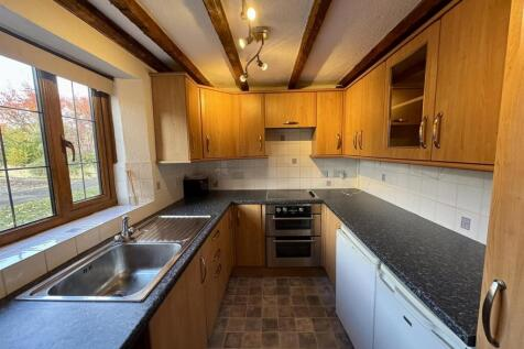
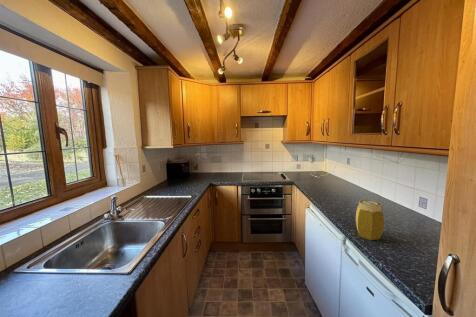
+ jar (369, 219)
